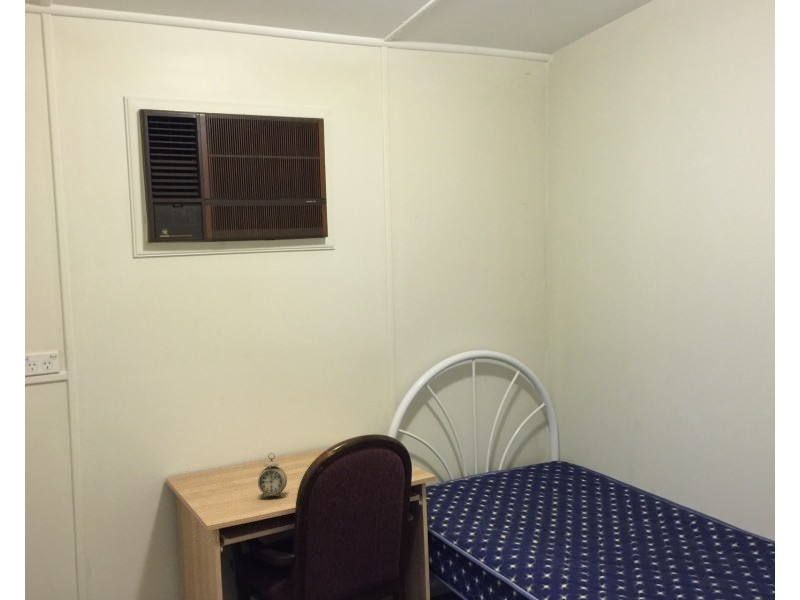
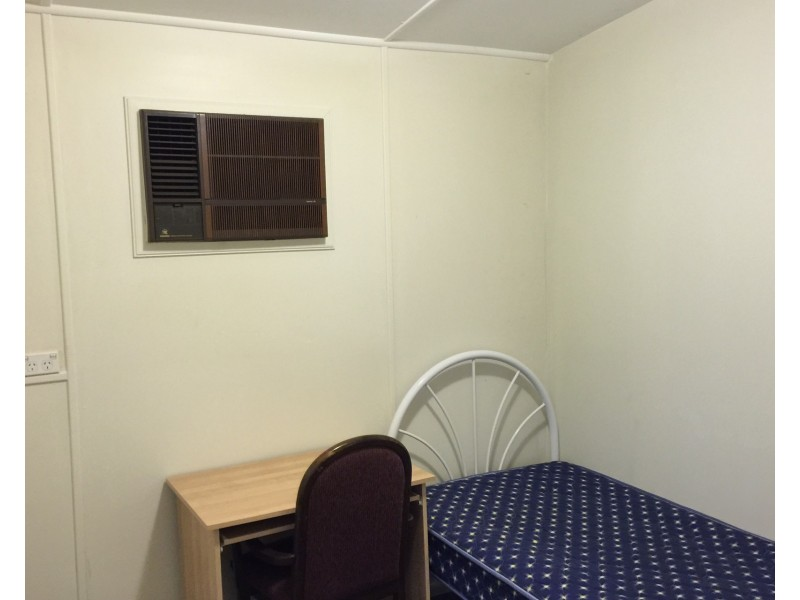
- alarm clock (271, 475)
